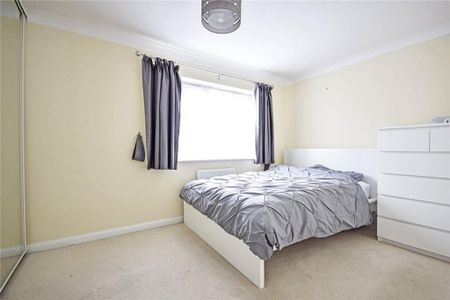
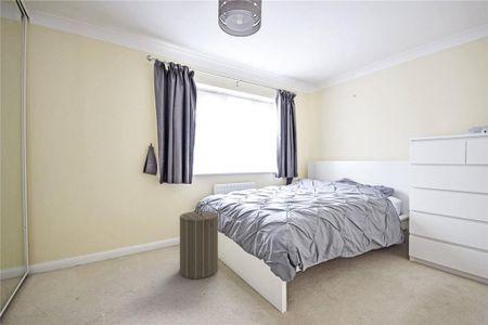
+ laundry hamper (198, 237)
